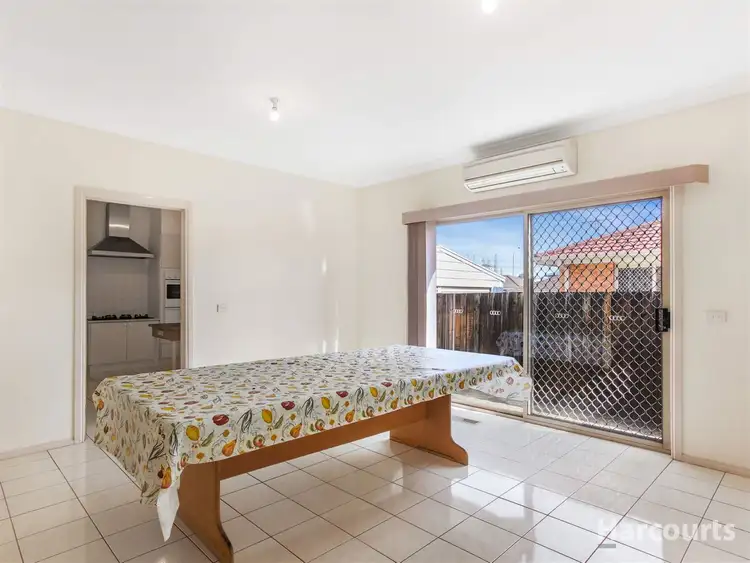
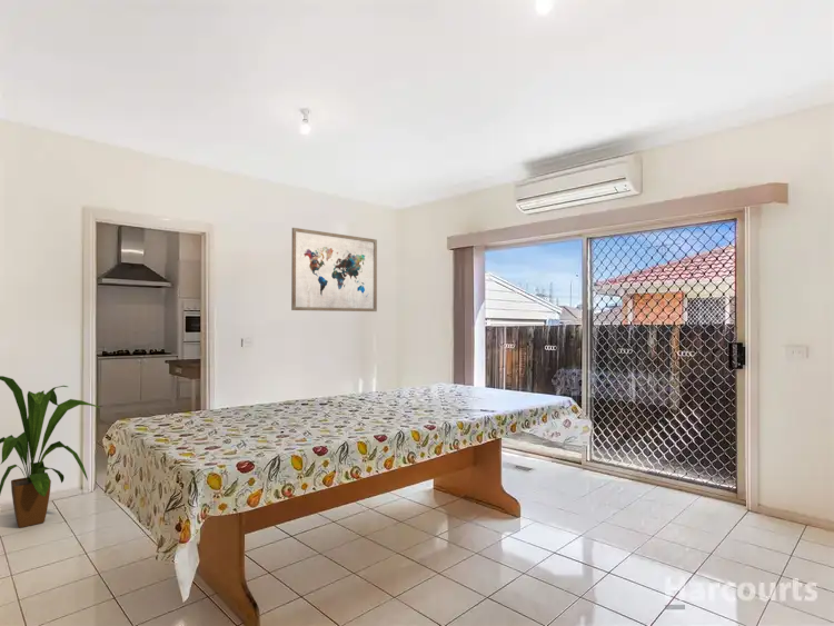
+ wall art (337, 272)
+ house plant (49, 446)
